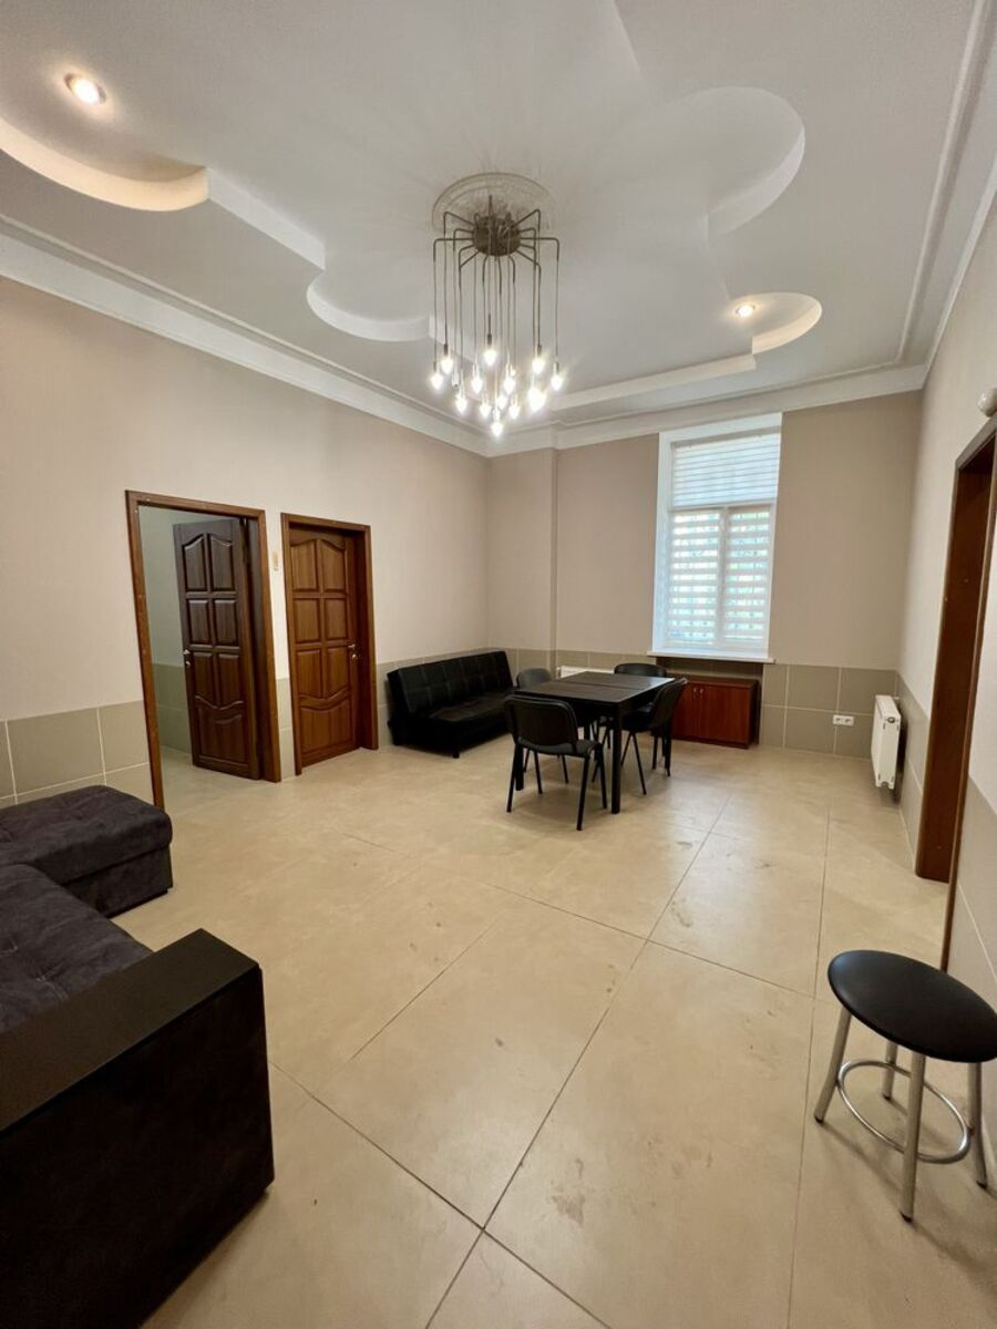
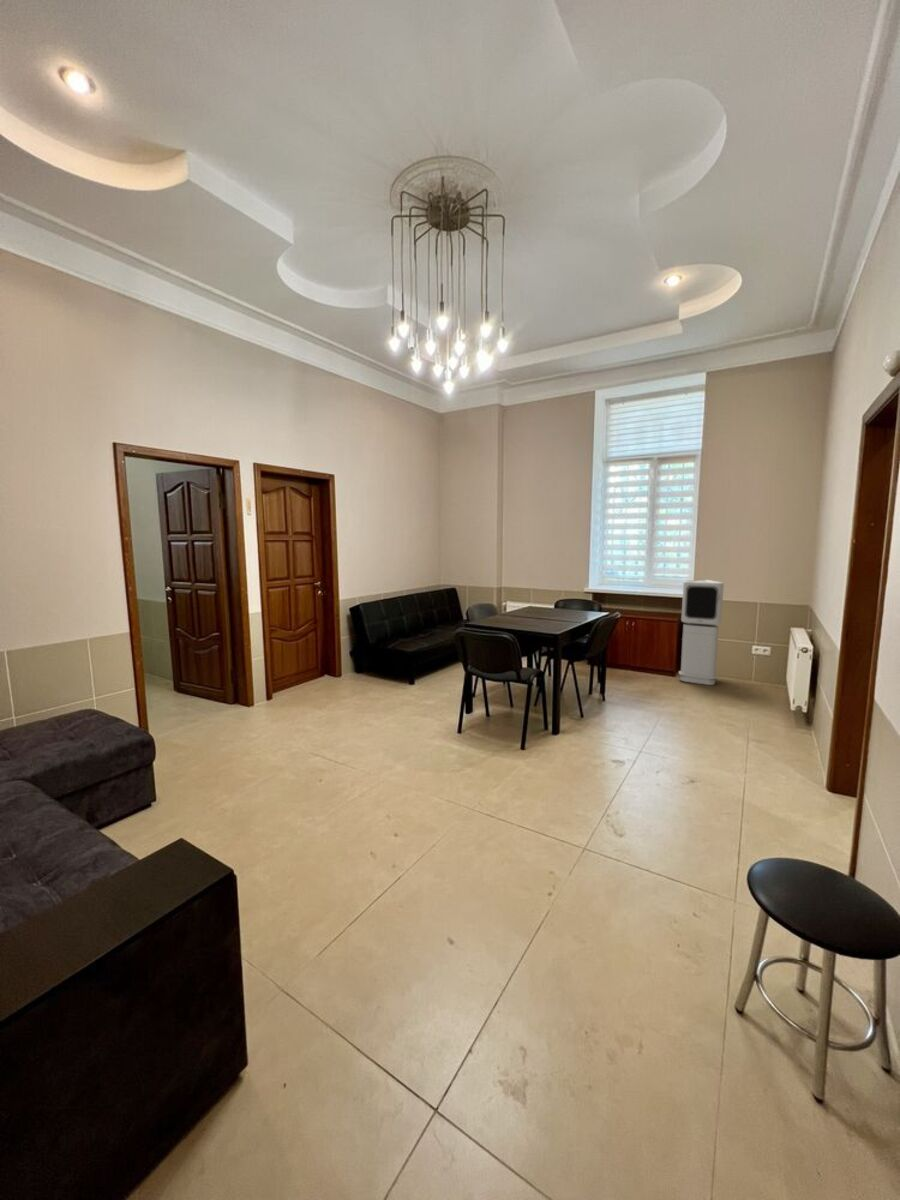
+ air purifier (701, 630)
